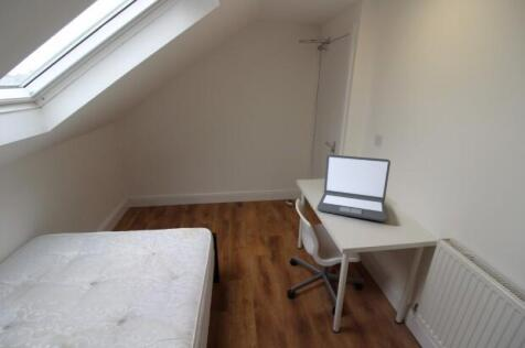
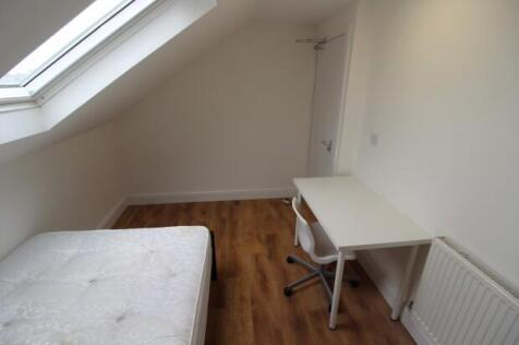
- laptop (353, 185)
